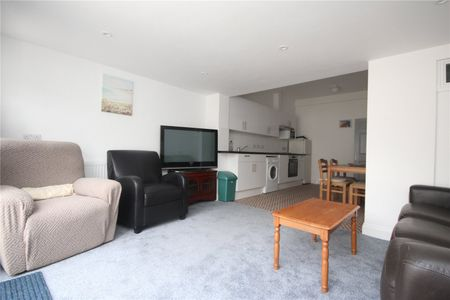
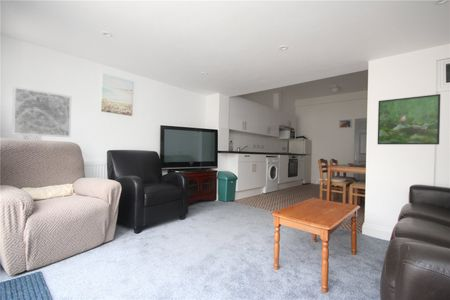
+ wall art (43, 113)
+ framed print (406, 121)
